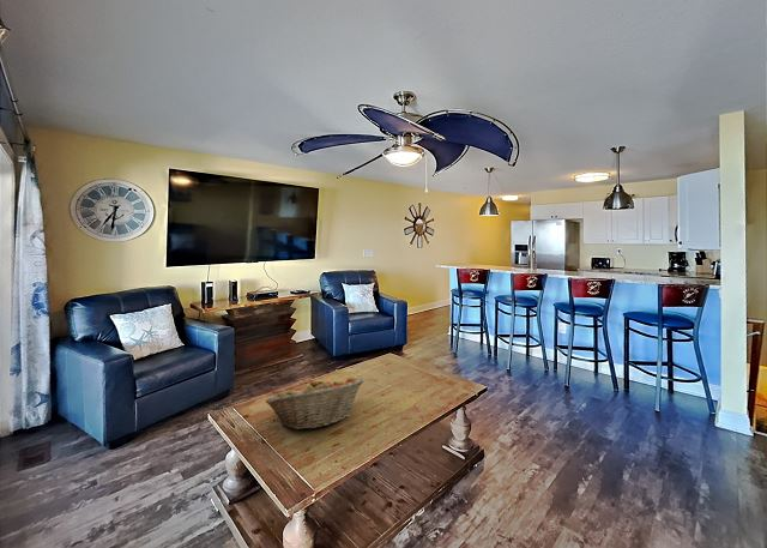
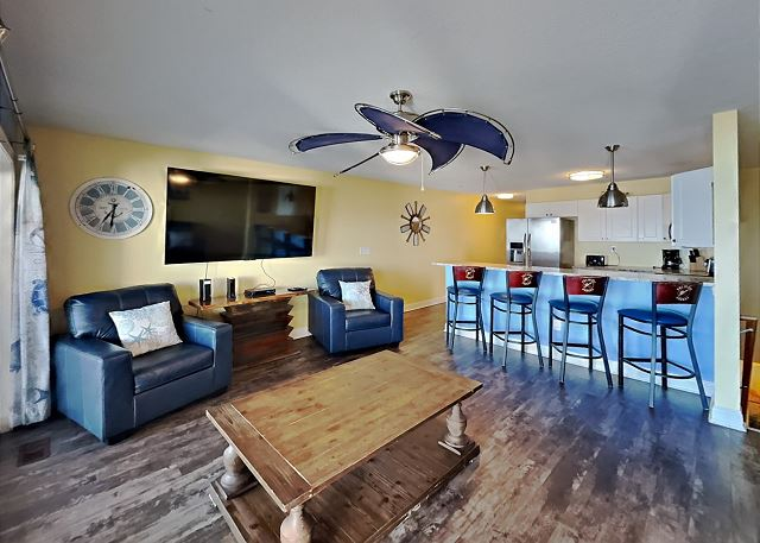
- fruit basket (316, 397)
